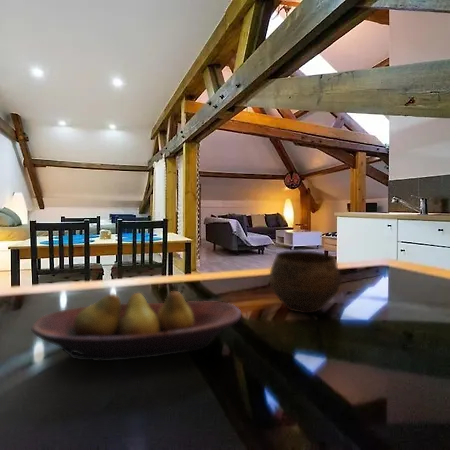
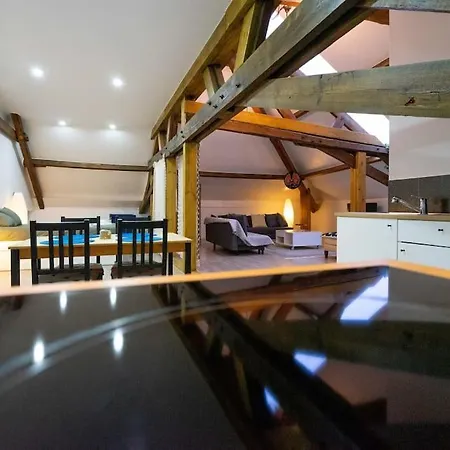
- bowl (303, 280)
- fruit bowl (144, 318)
